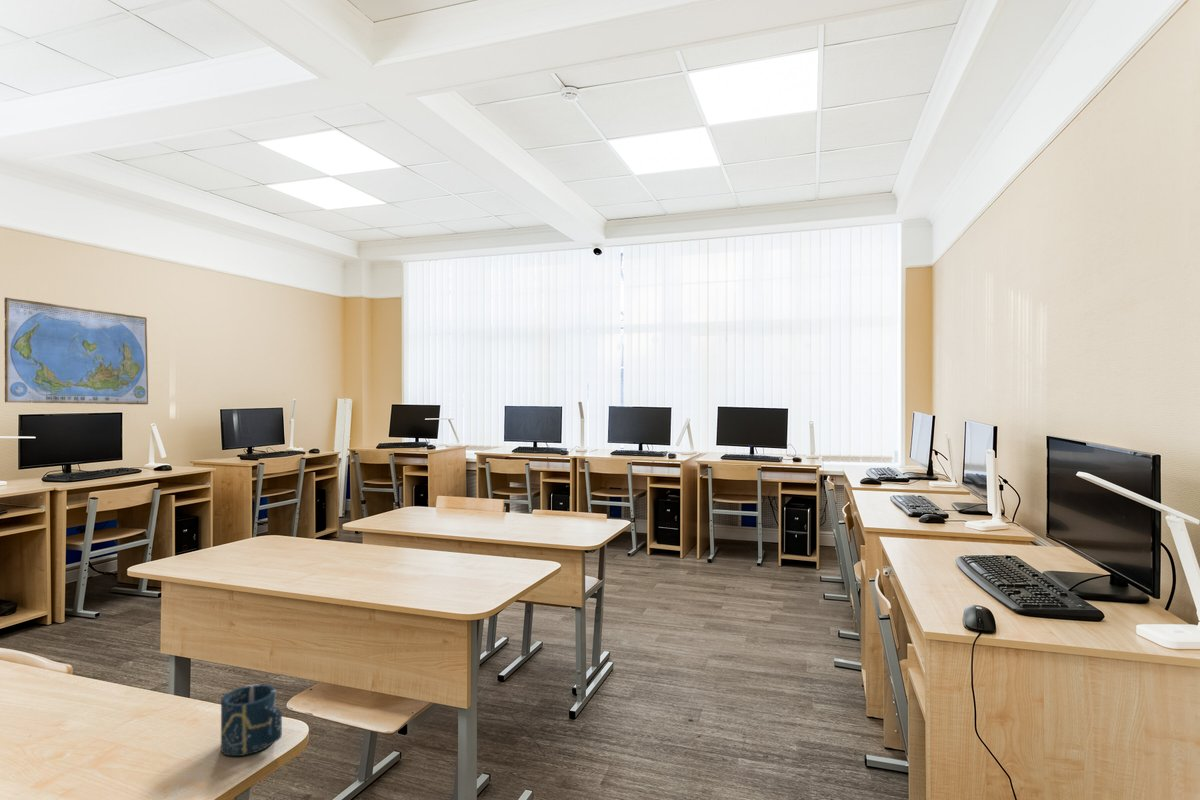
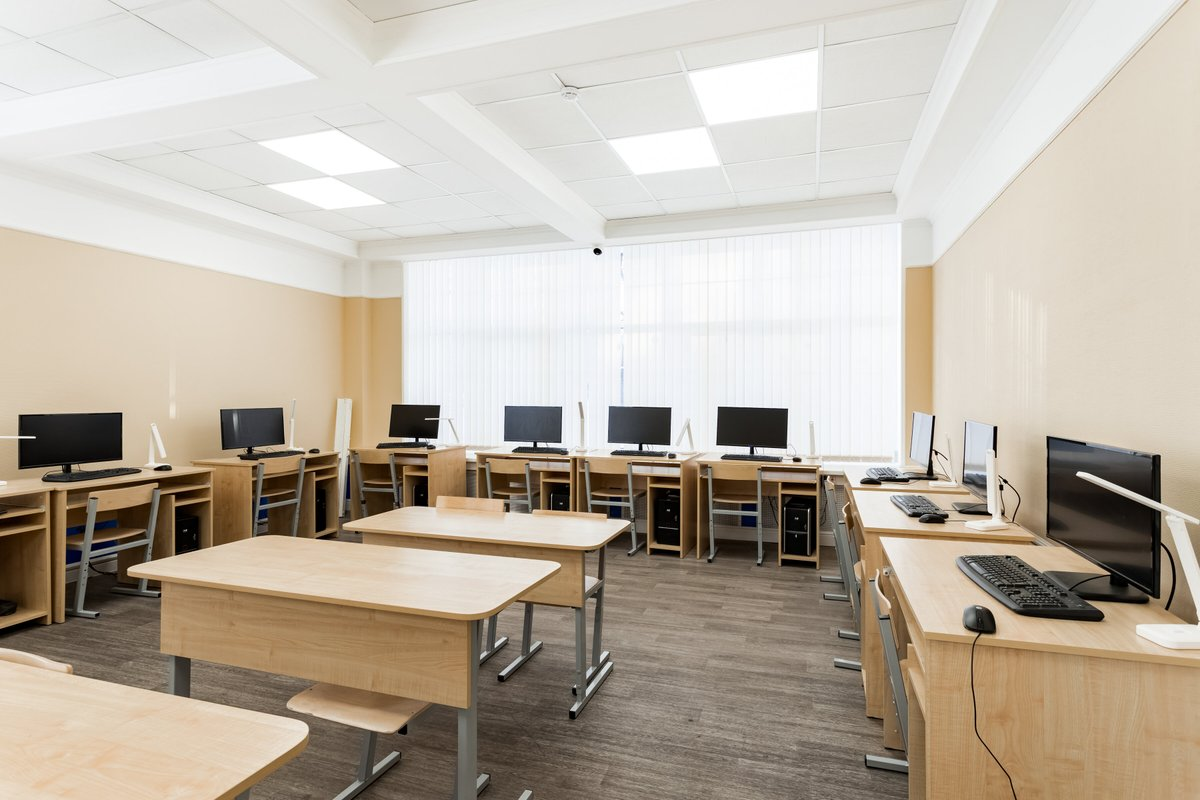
- world map (83, 356)
- cup (254, 720)
